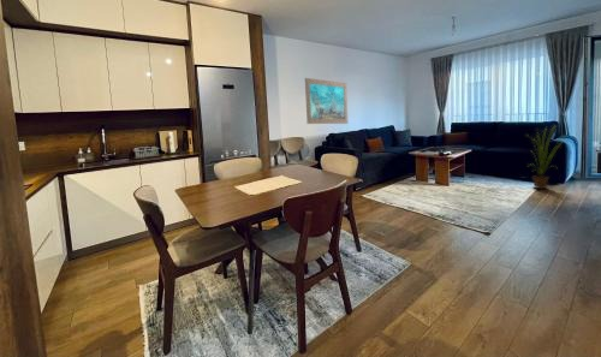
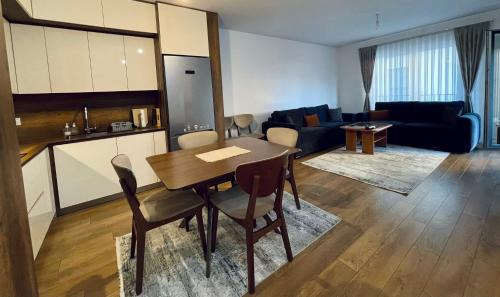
- house plant (541, 156)
- wall art (327, 102)
